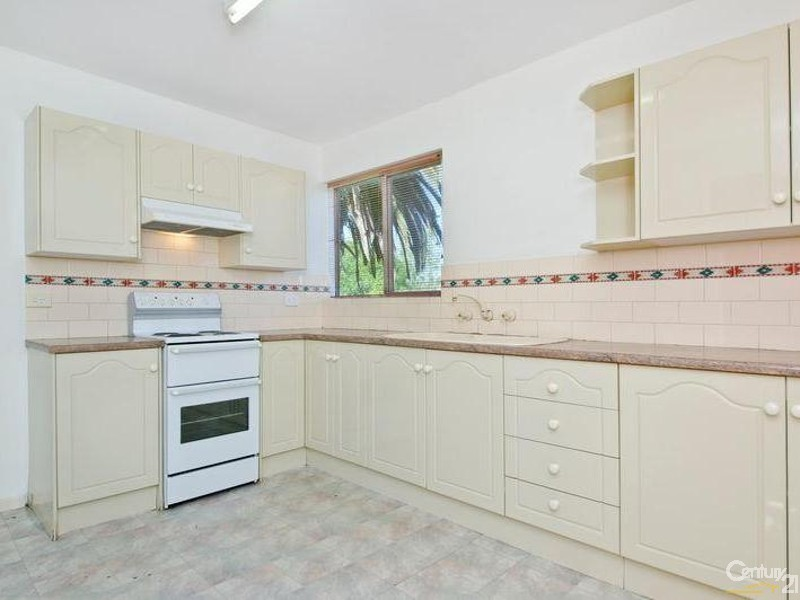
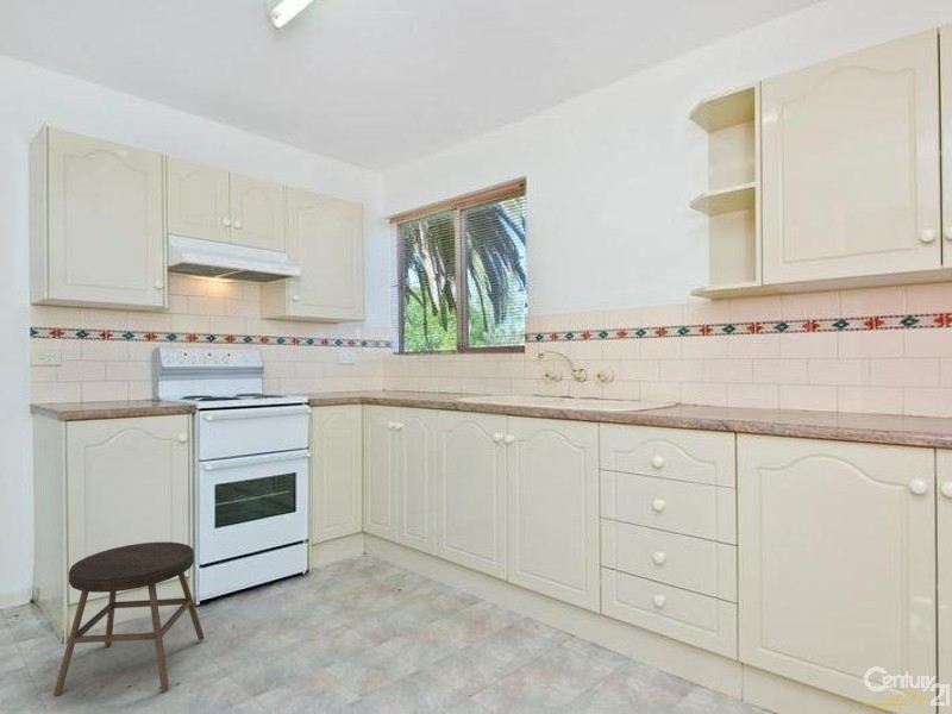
+ stool (134, 606)
